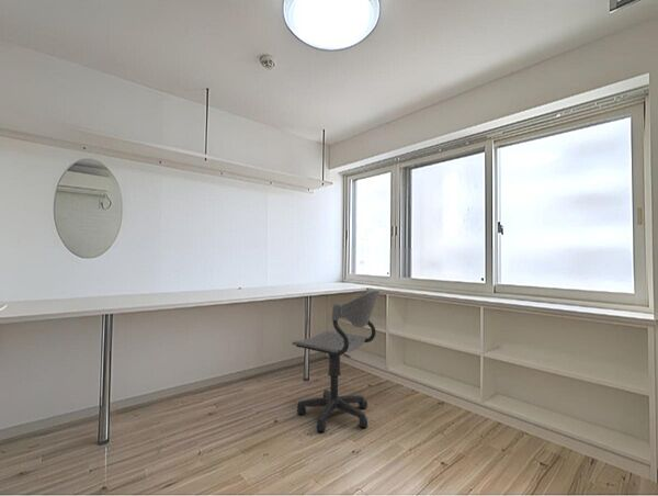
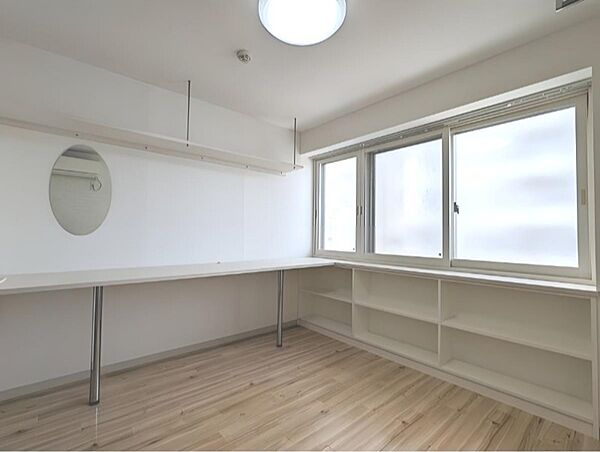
- office chair (338, 352)
